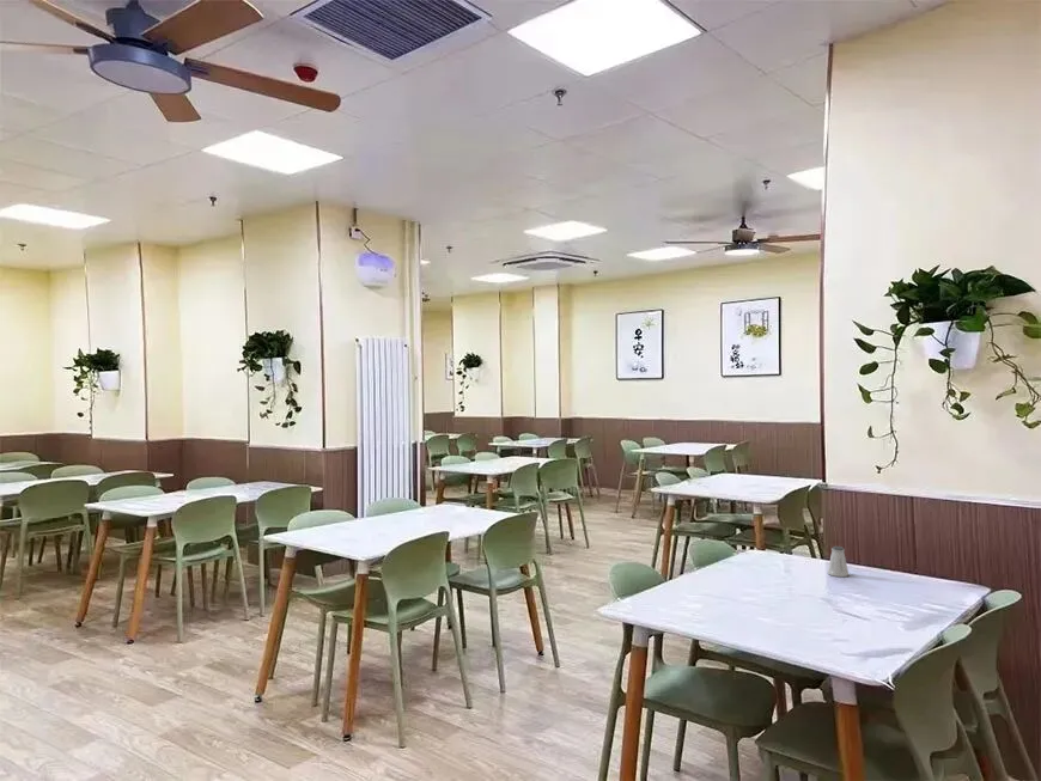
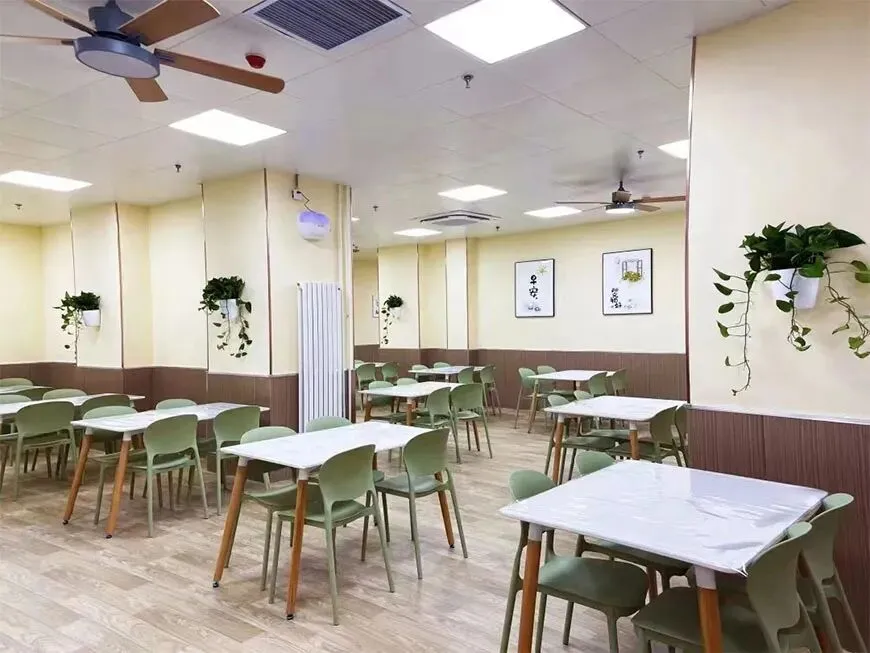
- saltshaker (838, 560)
